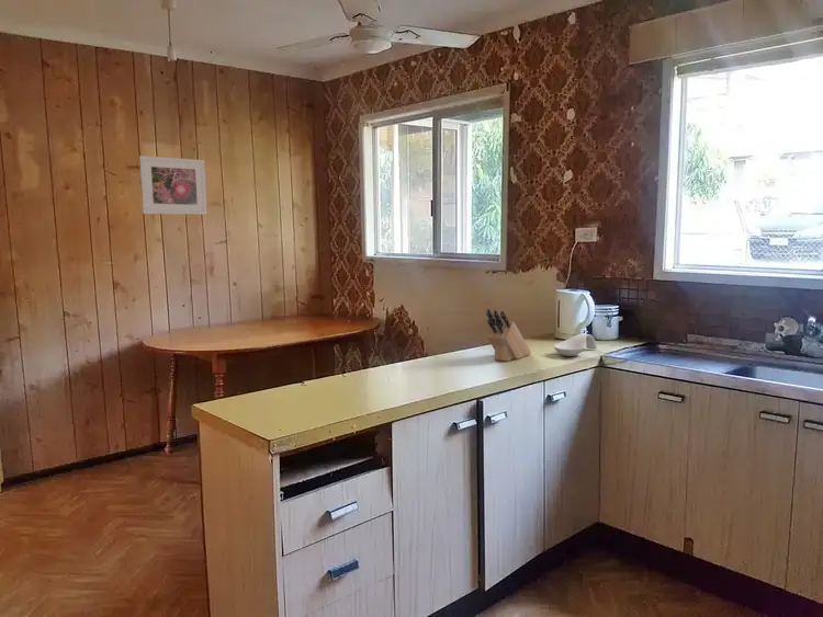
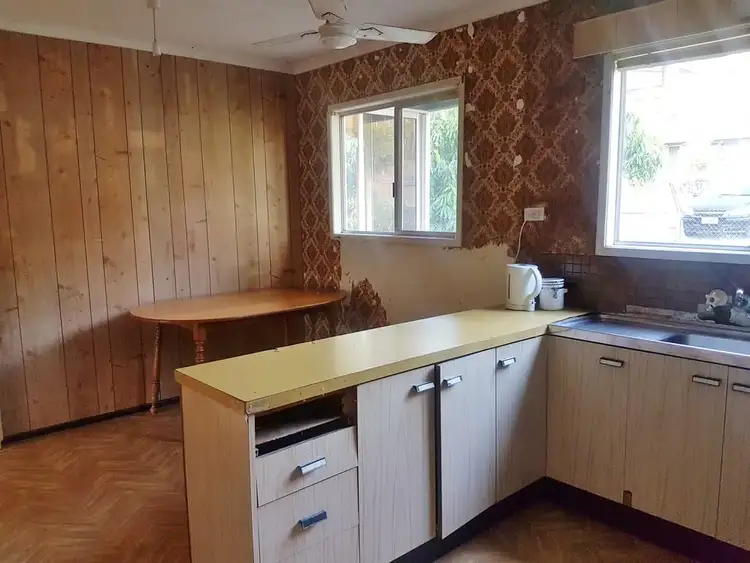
- knife block (507, 332)
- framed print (173, 185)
- spoon rest (576, 344)
